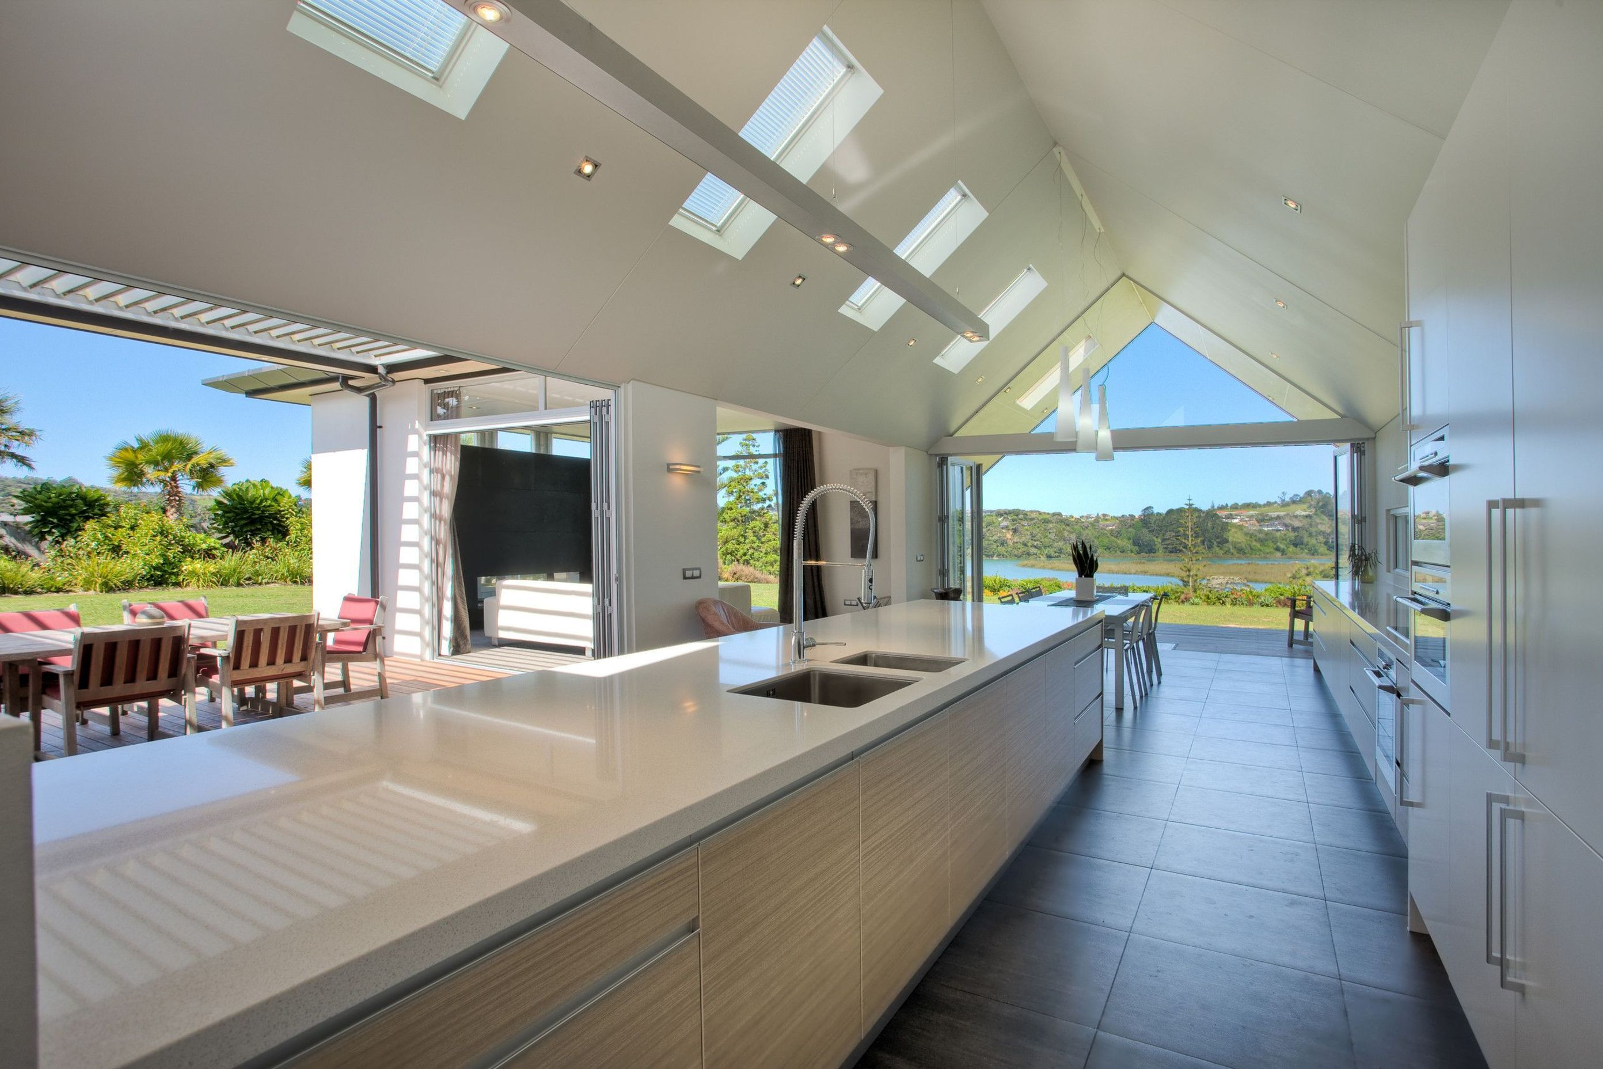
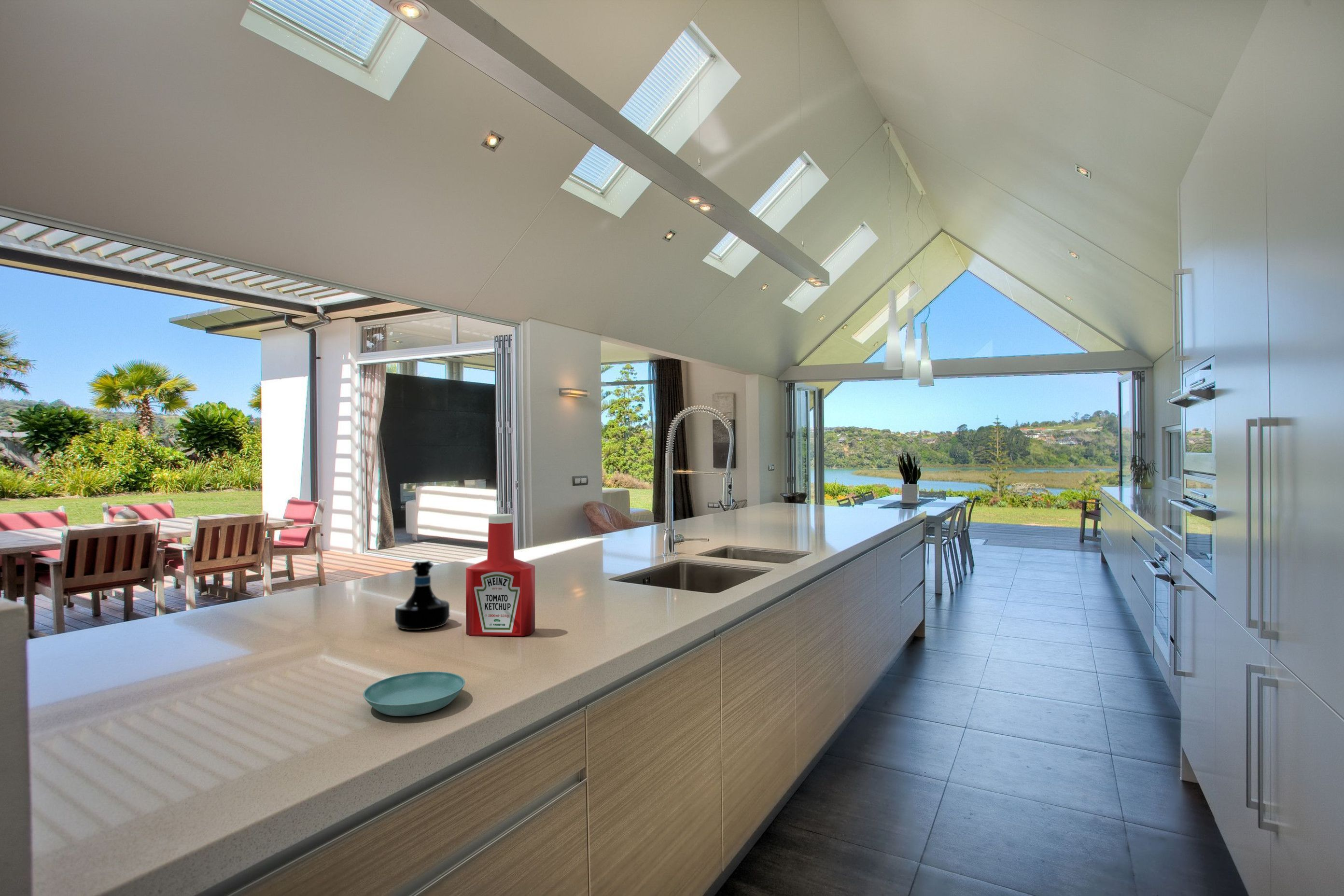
+ soap bottle (501, 573)
+ saucer (415, 695)
+ tequila bottle (422, 592)
